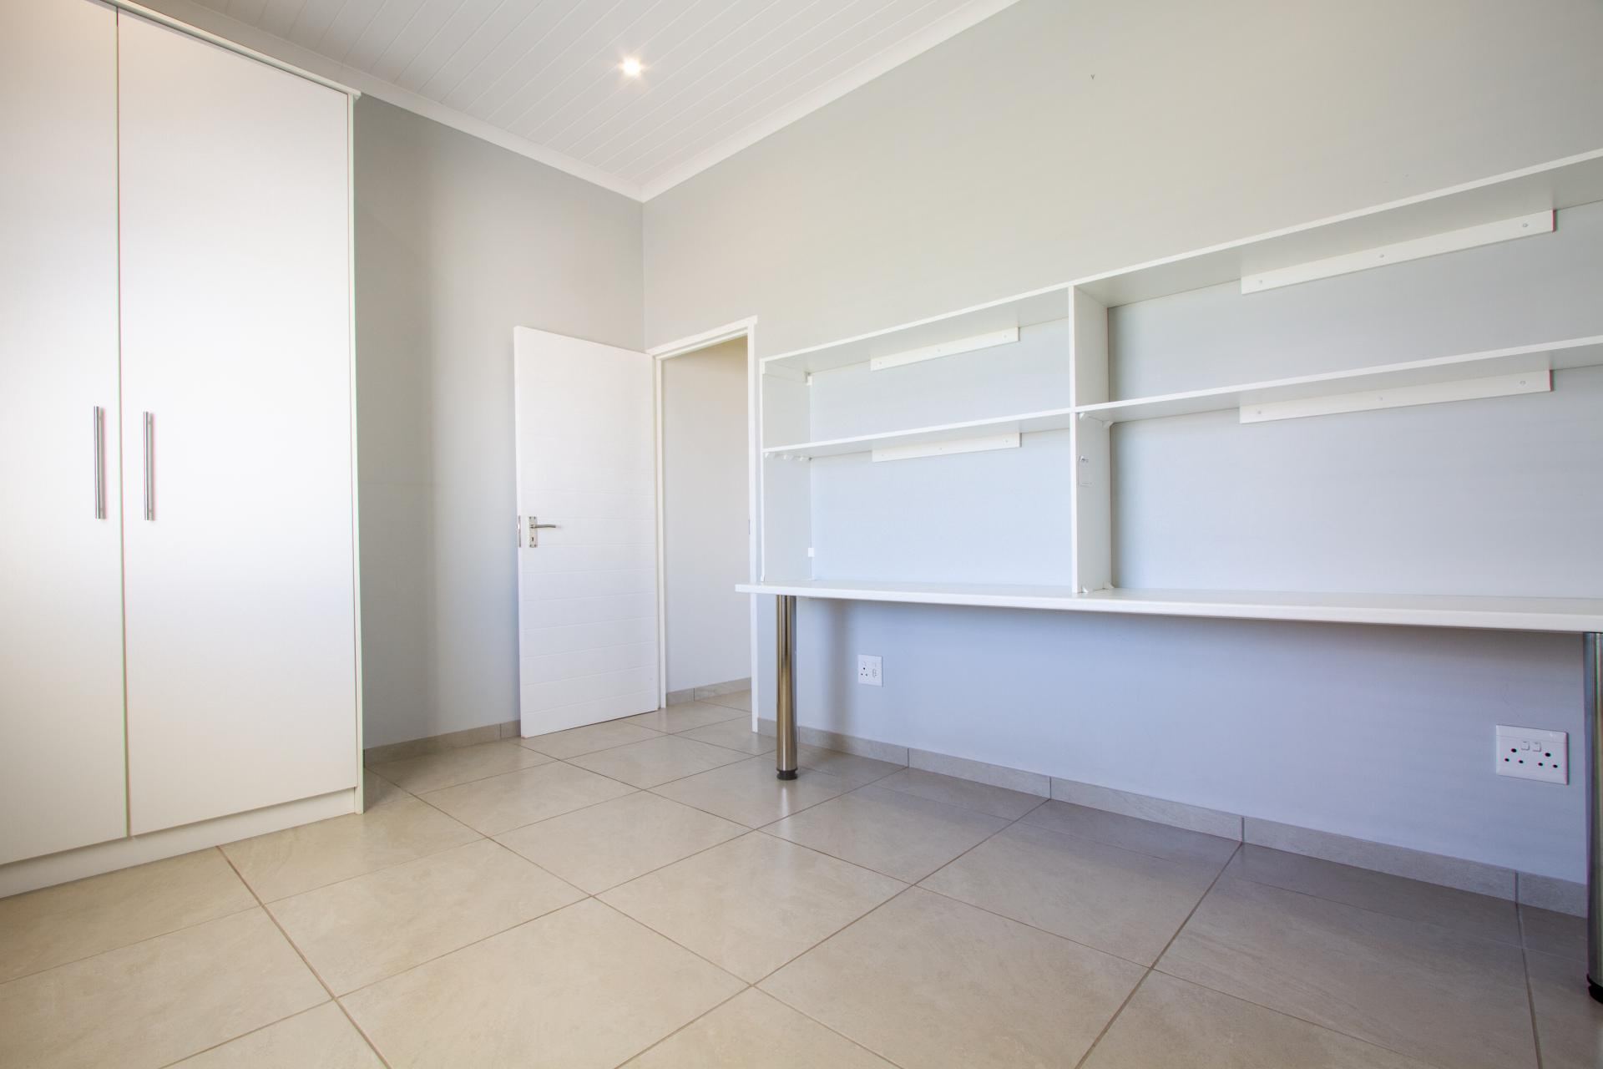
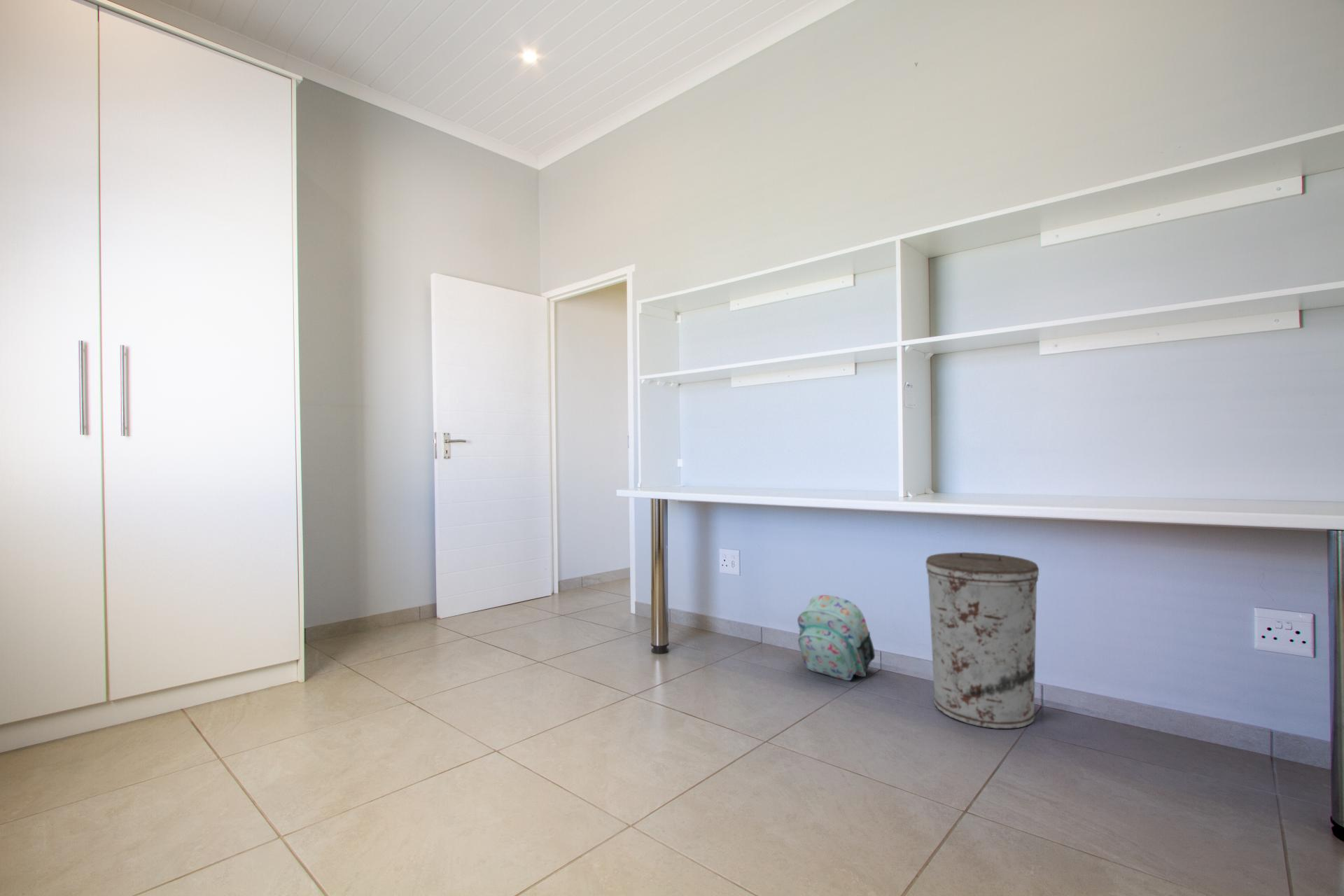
+ trash can (981, 631)
+ backpack (834, 633)
